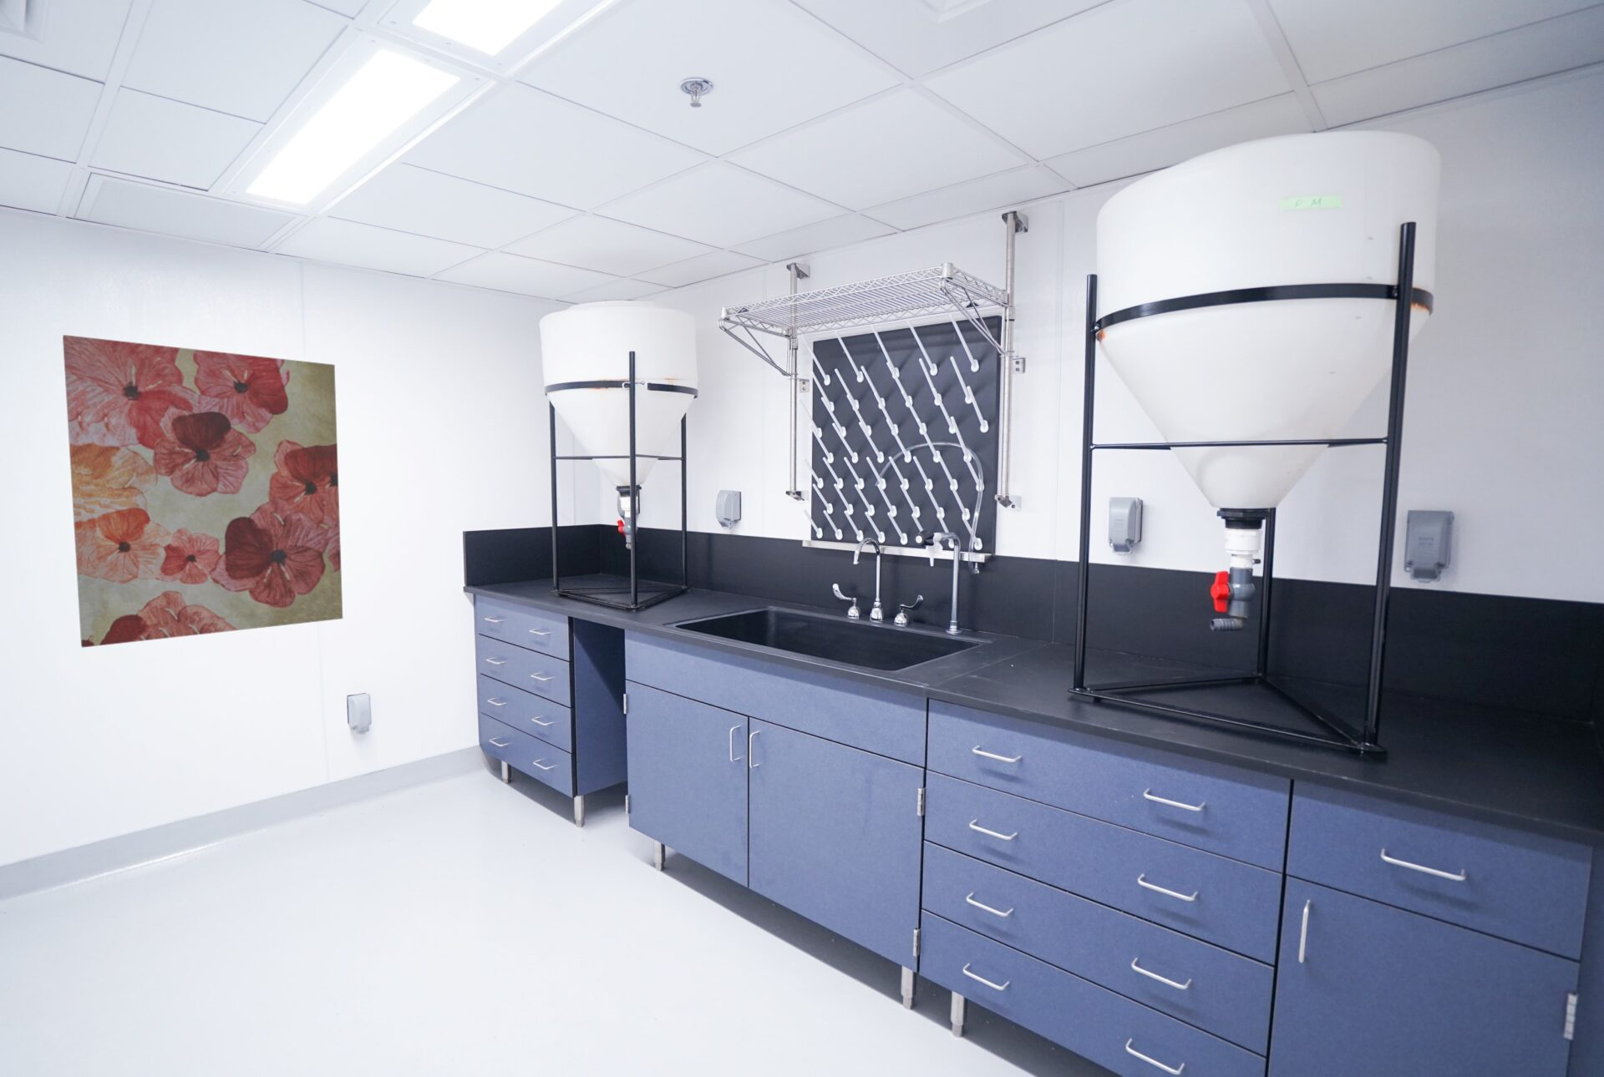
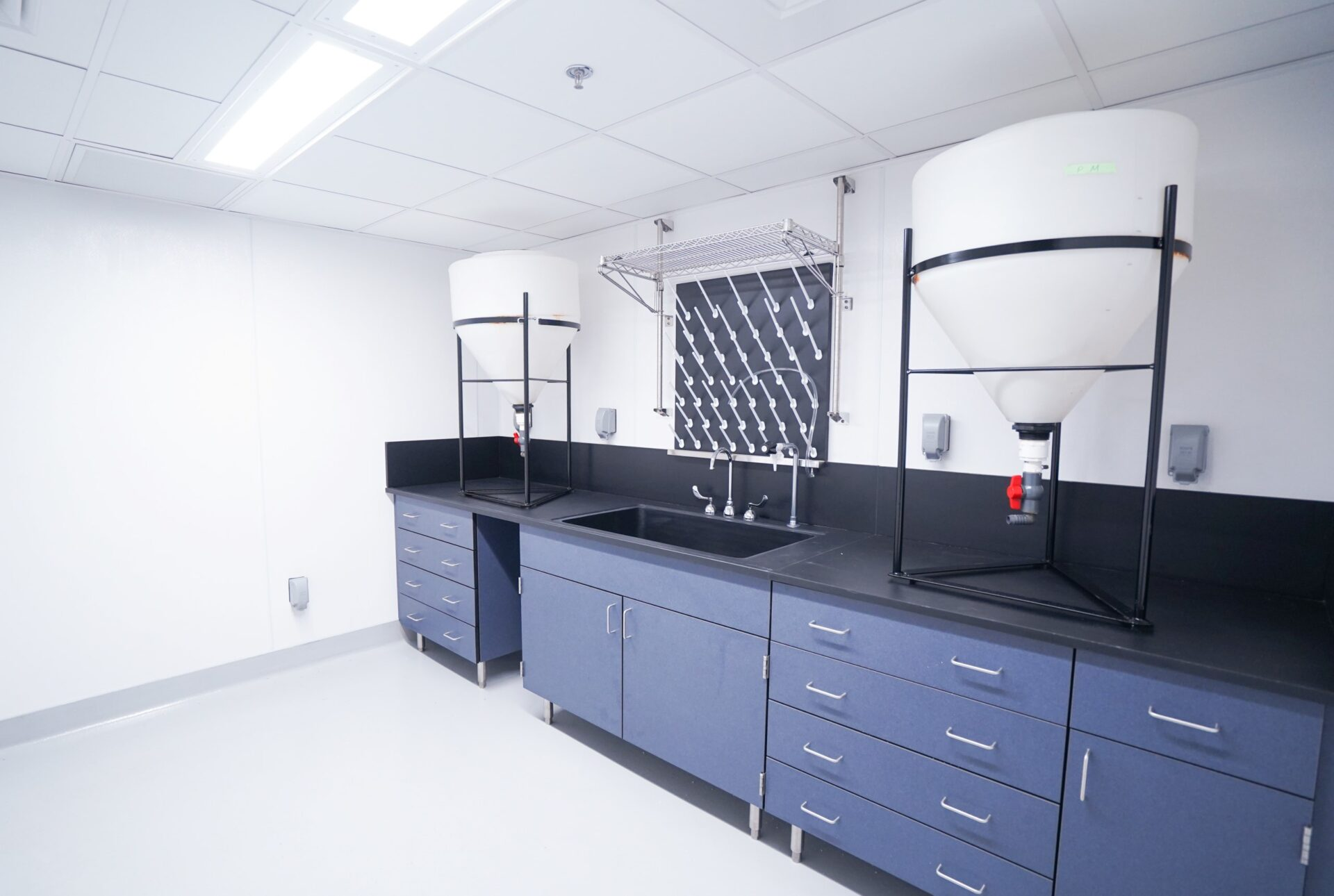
- wall art (218, 493)
